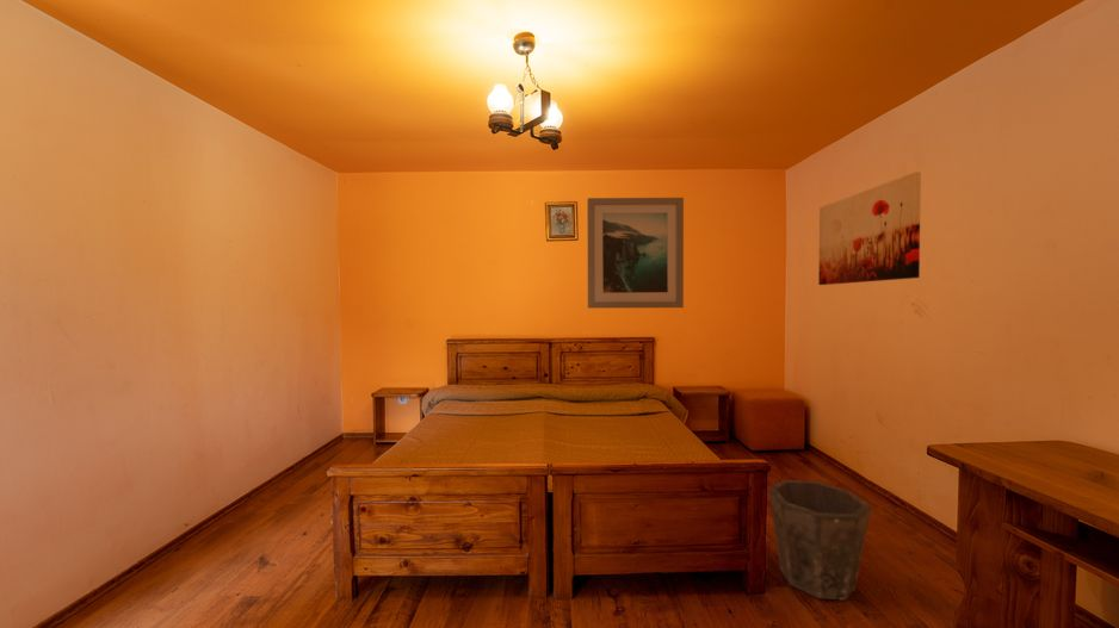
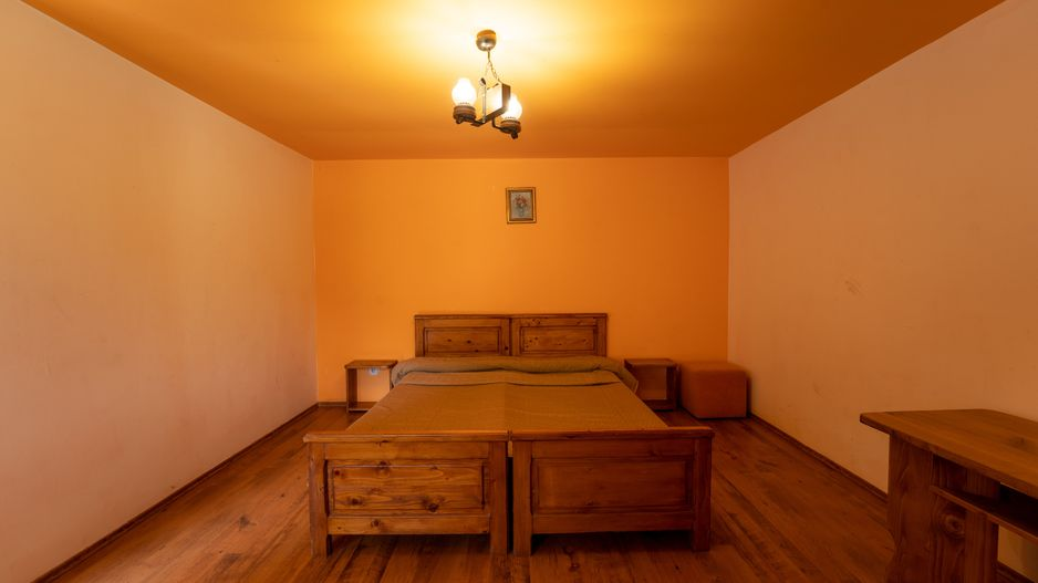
- wall art (635, 253)
- wall art (861, 237)
- waste bin (816, 537)
